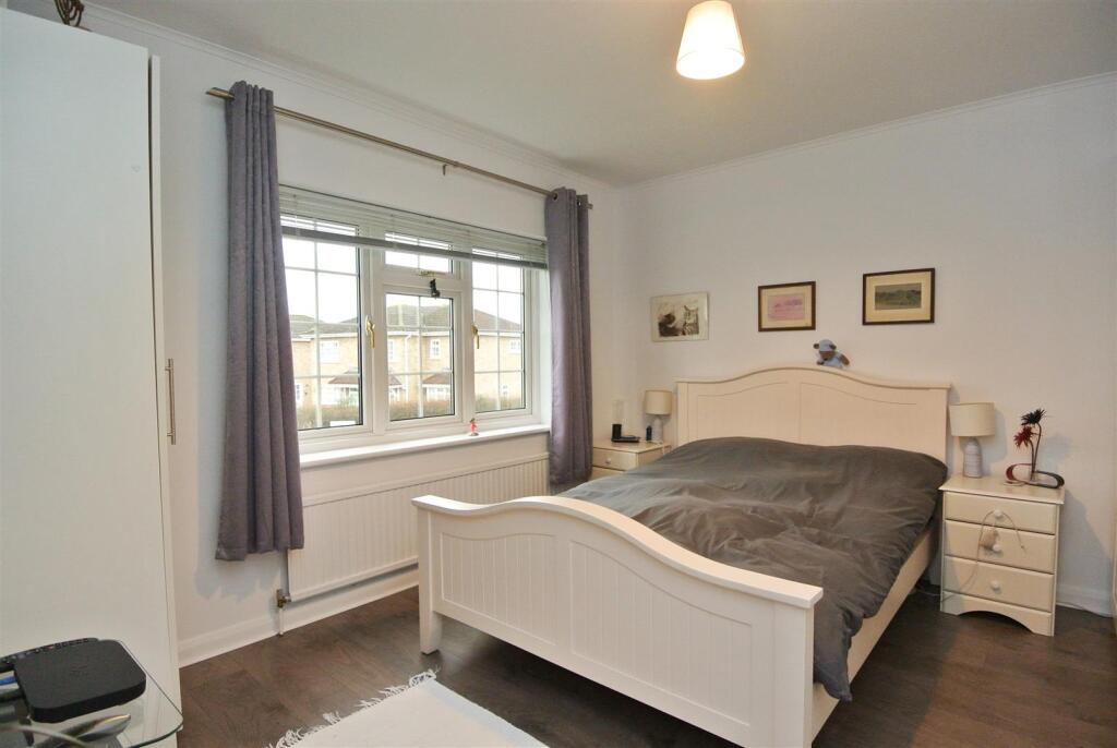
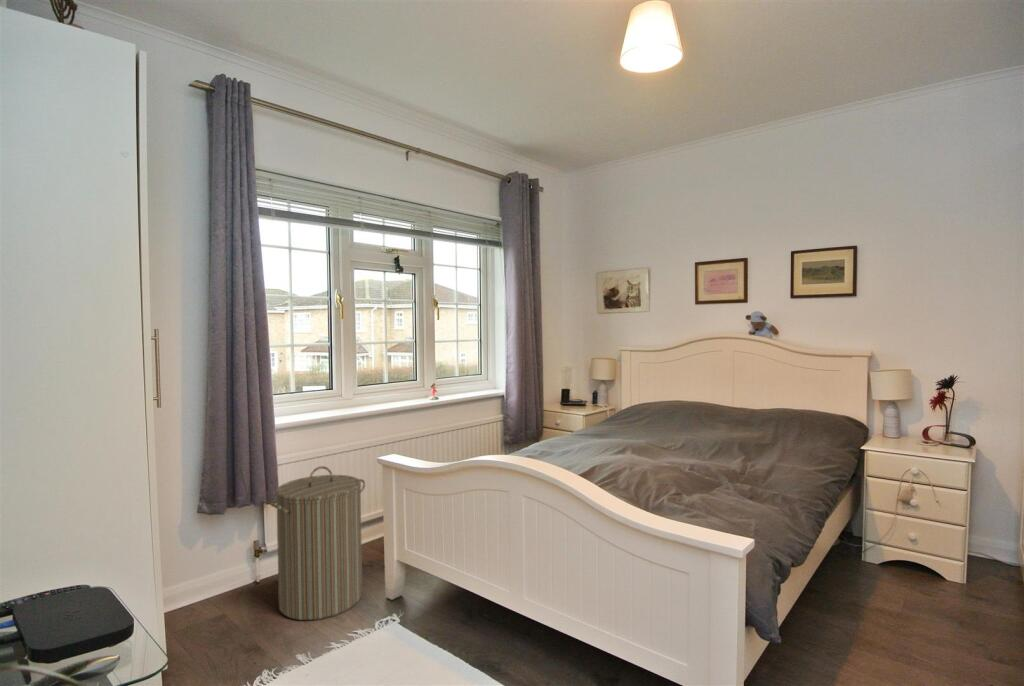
+ laundry hamper (320, 533)
